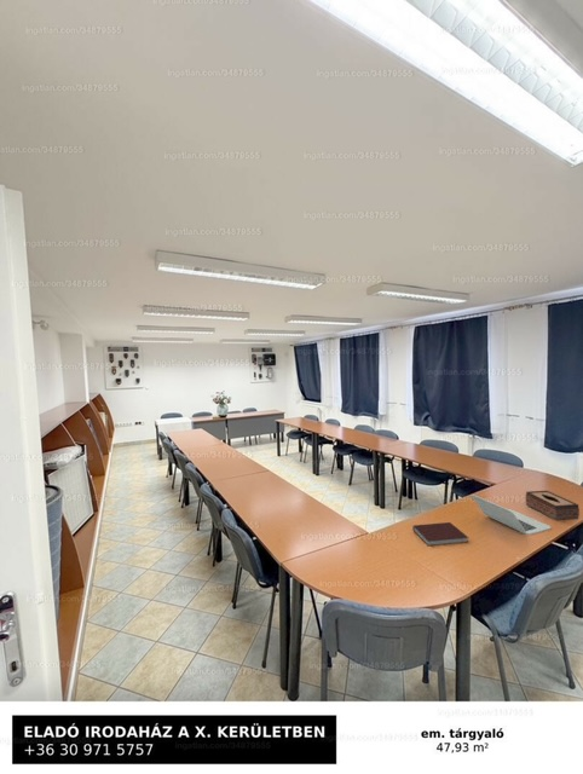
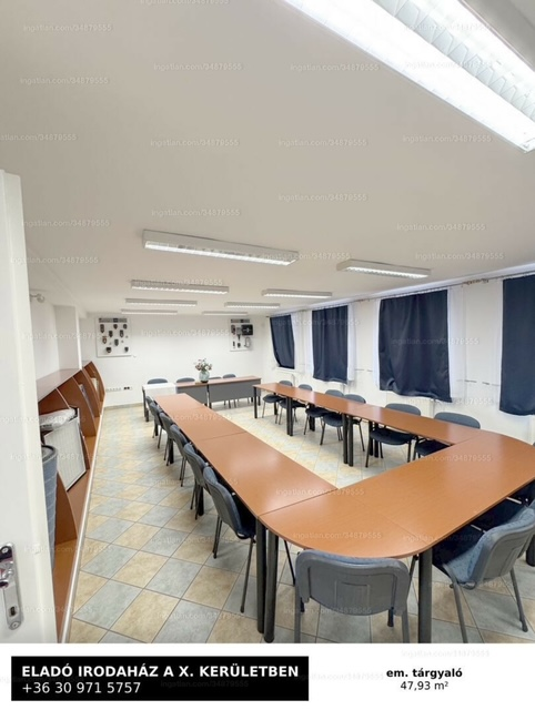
- notebook (439, 533)
- tissue box (550, 504)
- laptop (509, 510)
